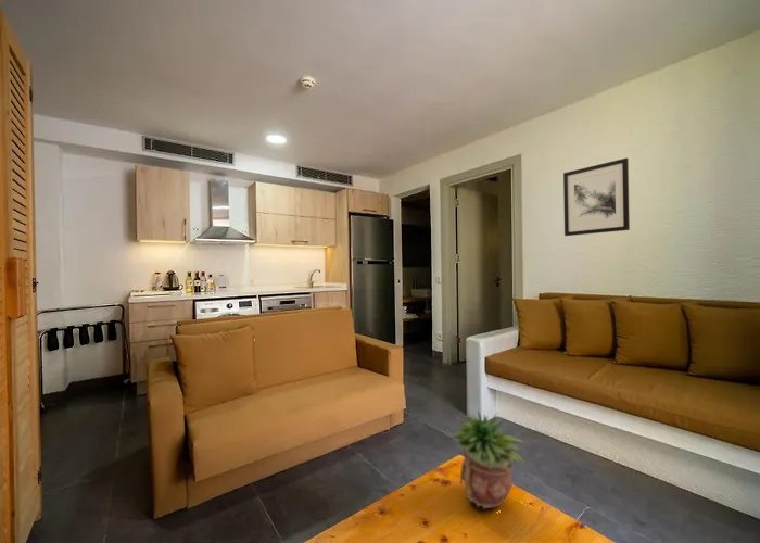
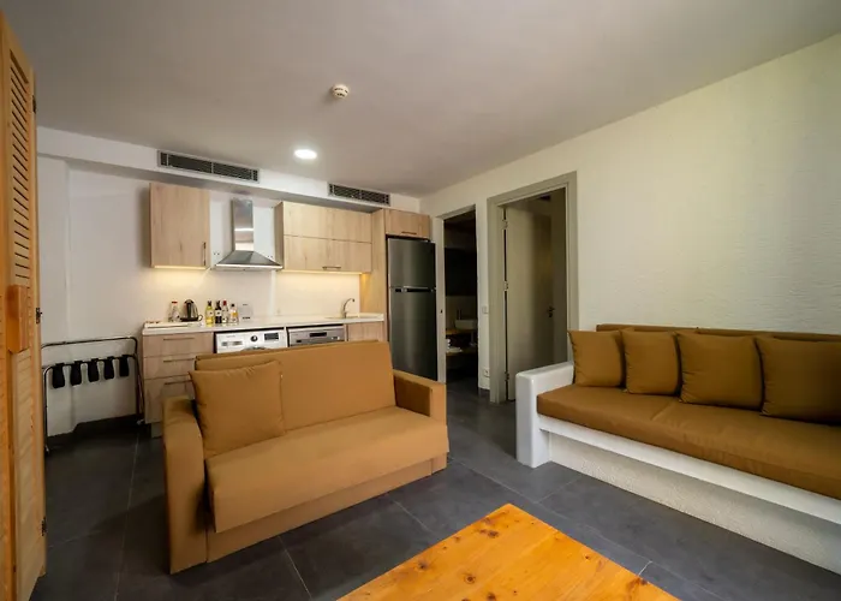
- wall art (594, 199)
- potted plant (487, 454)
